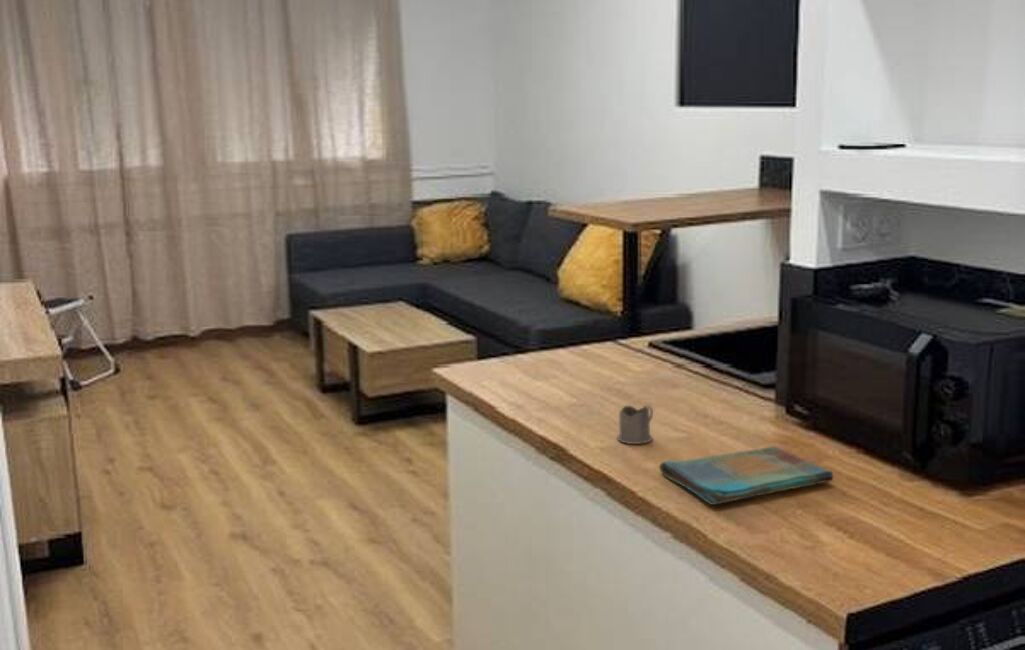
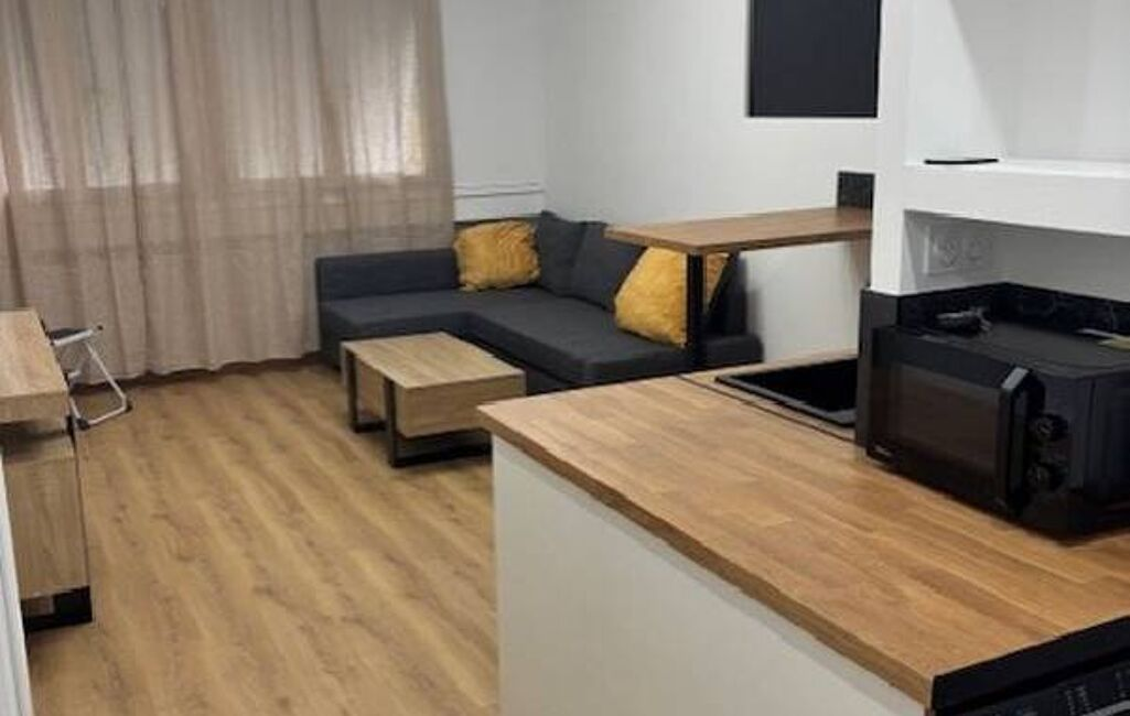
- dish towel (744, 471)
- tea glass holder (636, 415)
